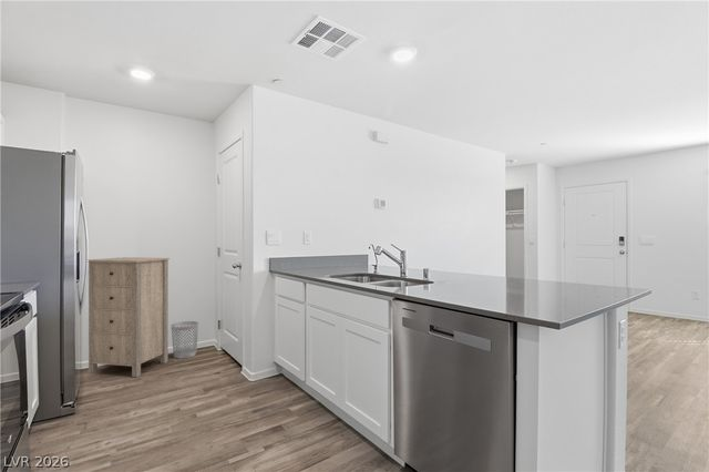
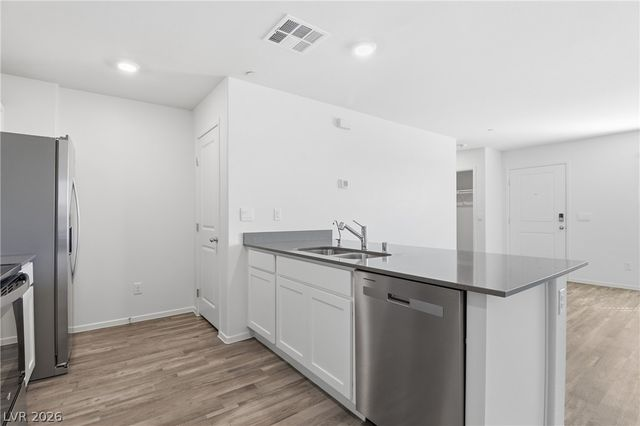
- wastebasket (185, 339)
- storage cabinet (129, 312)
